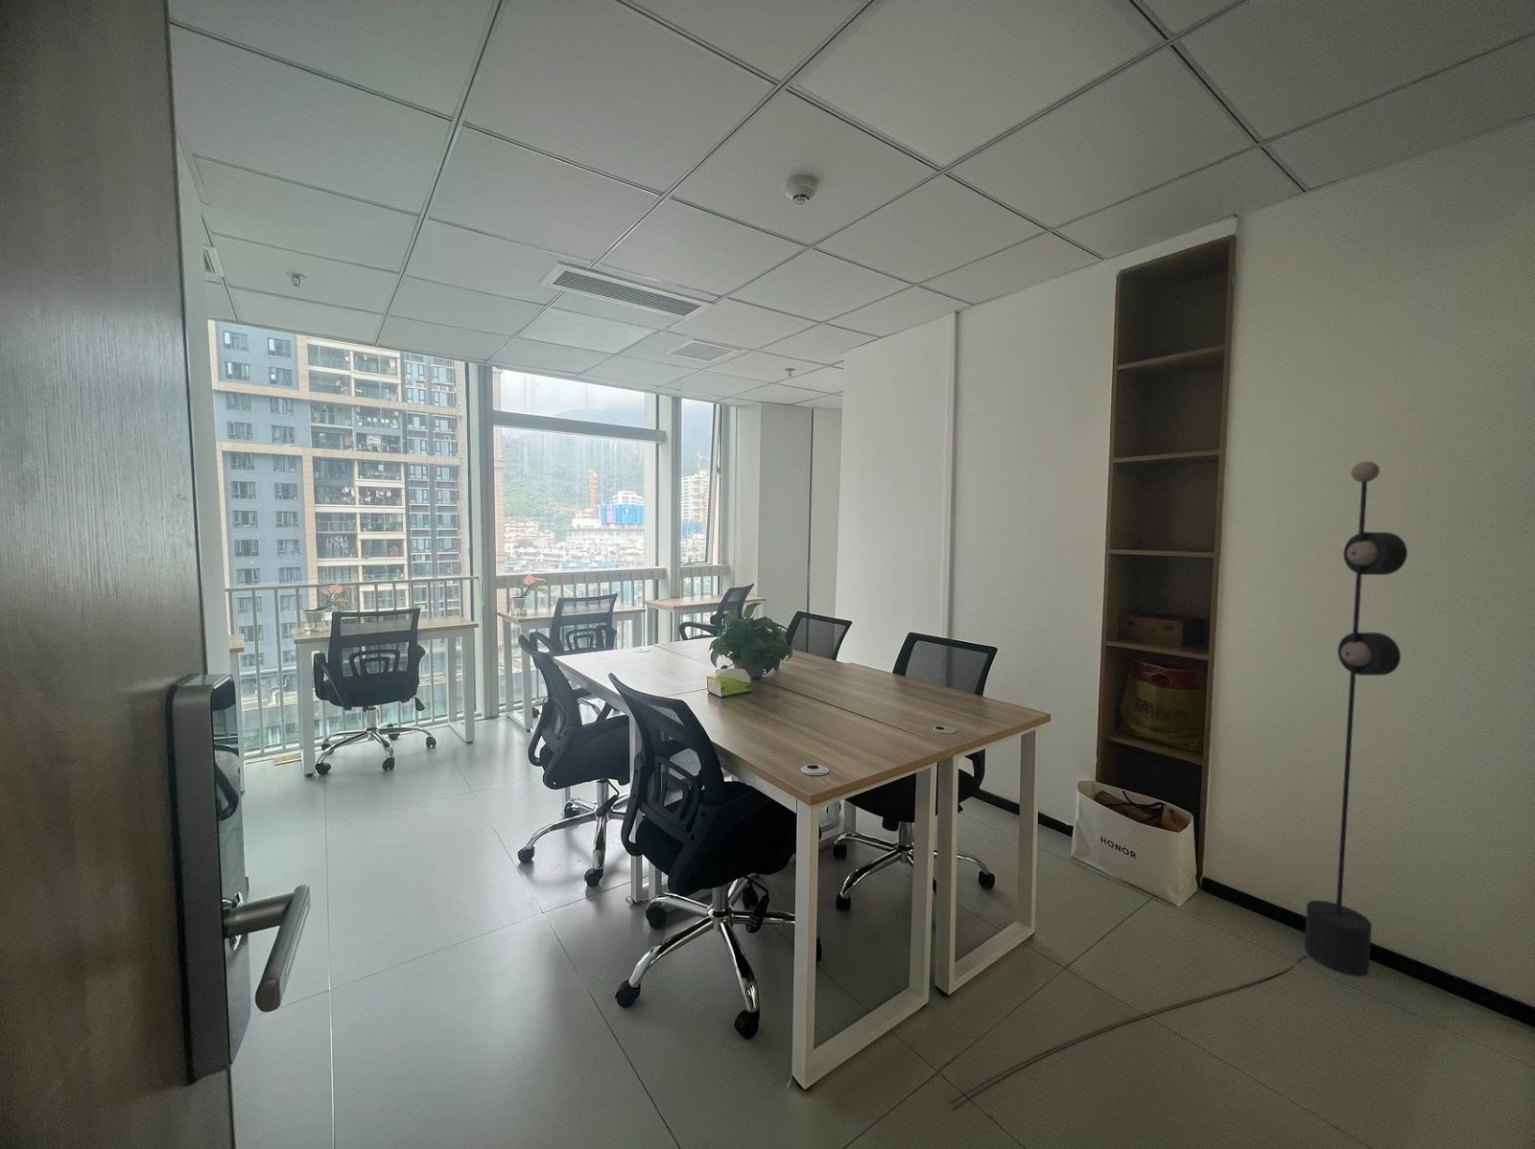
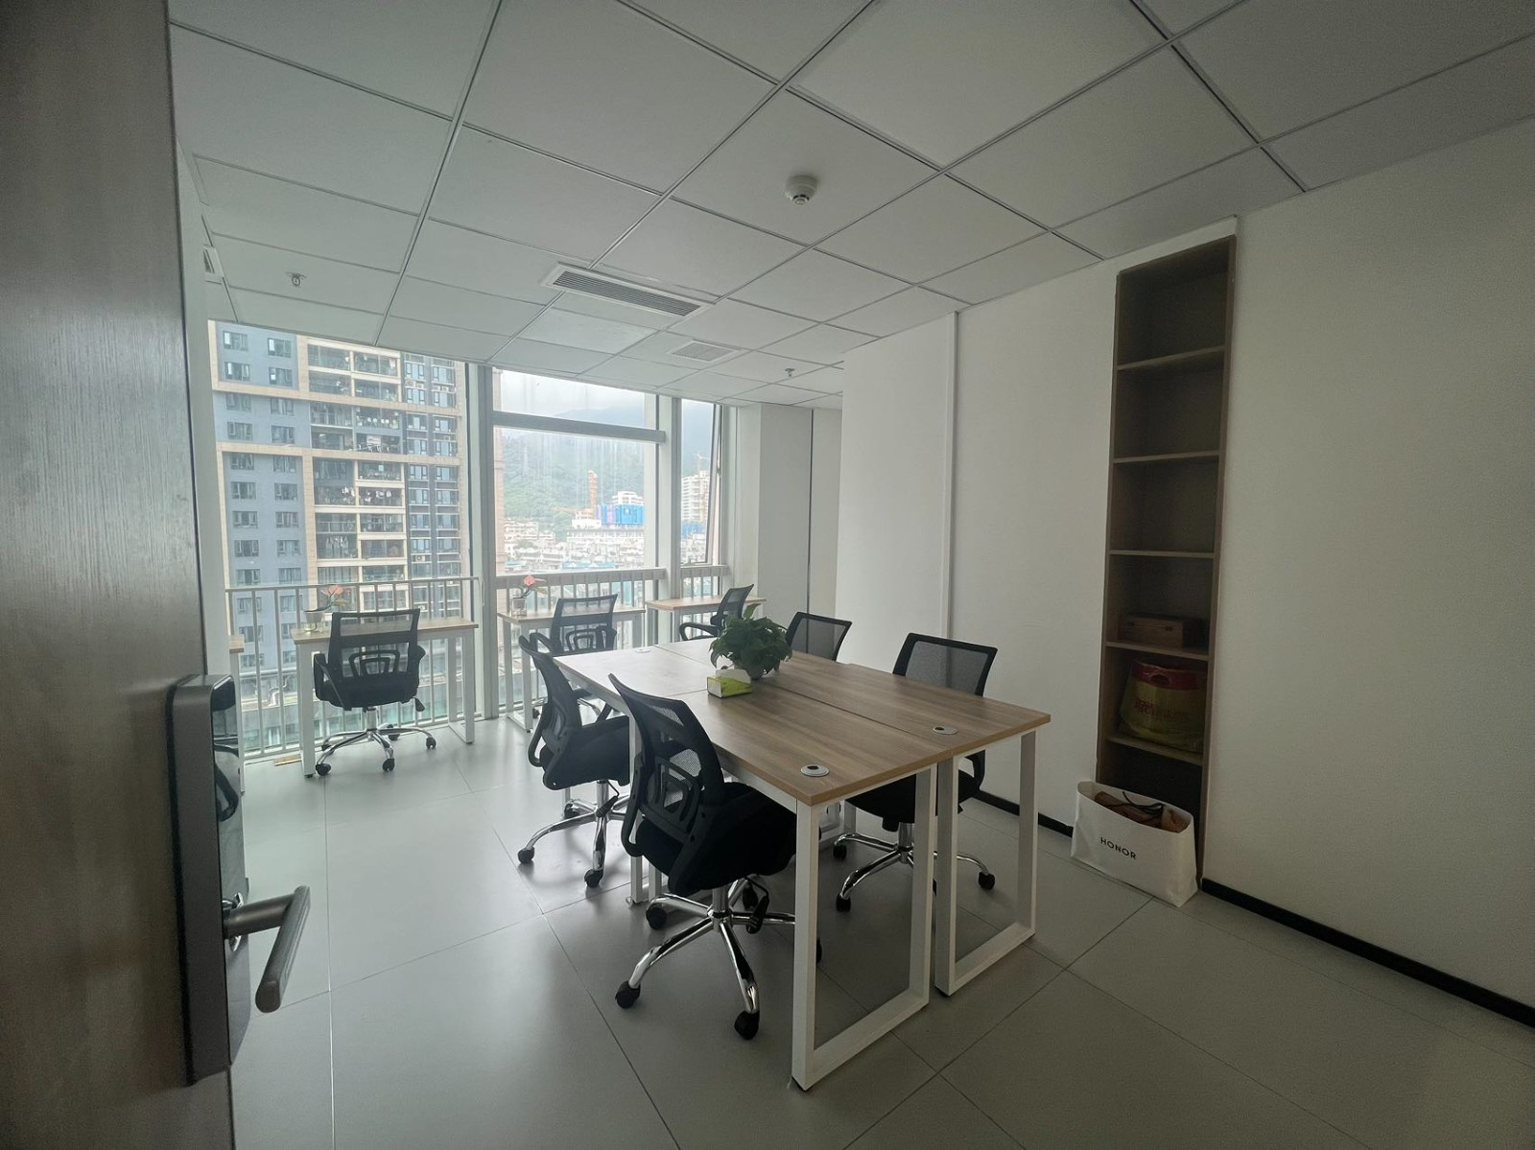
- floor lamp (1345, 753)
